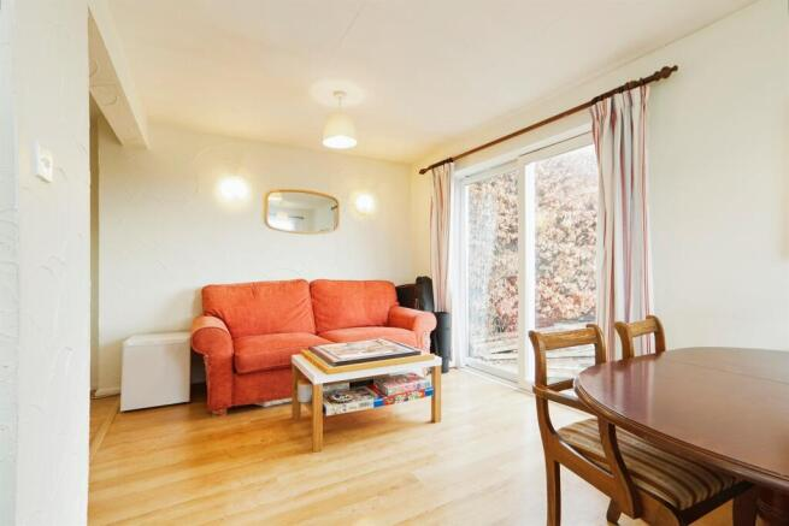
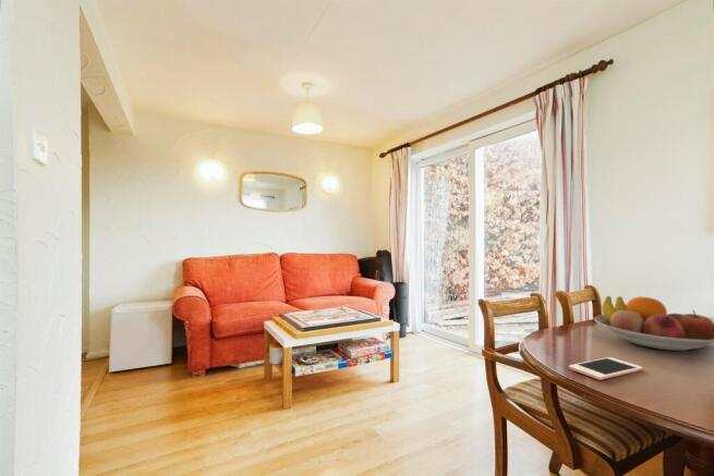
+ cell phone (605, 367)
+ fruit bowl (656, 320)
